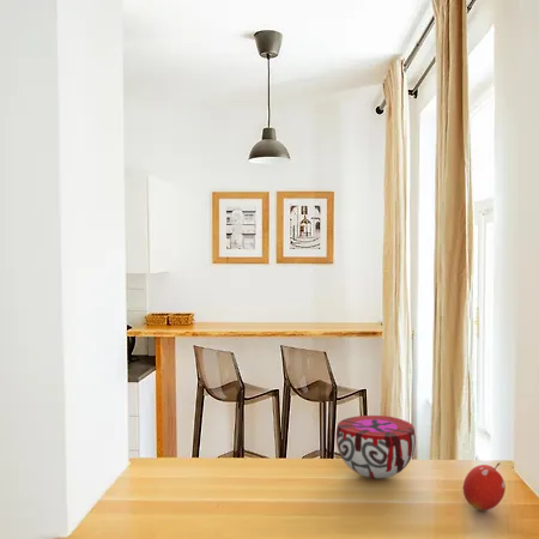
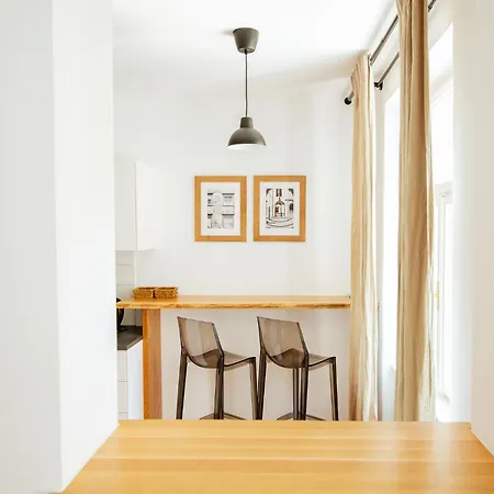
- decorative bowl (375, 449)
- fruit (484, 484)
